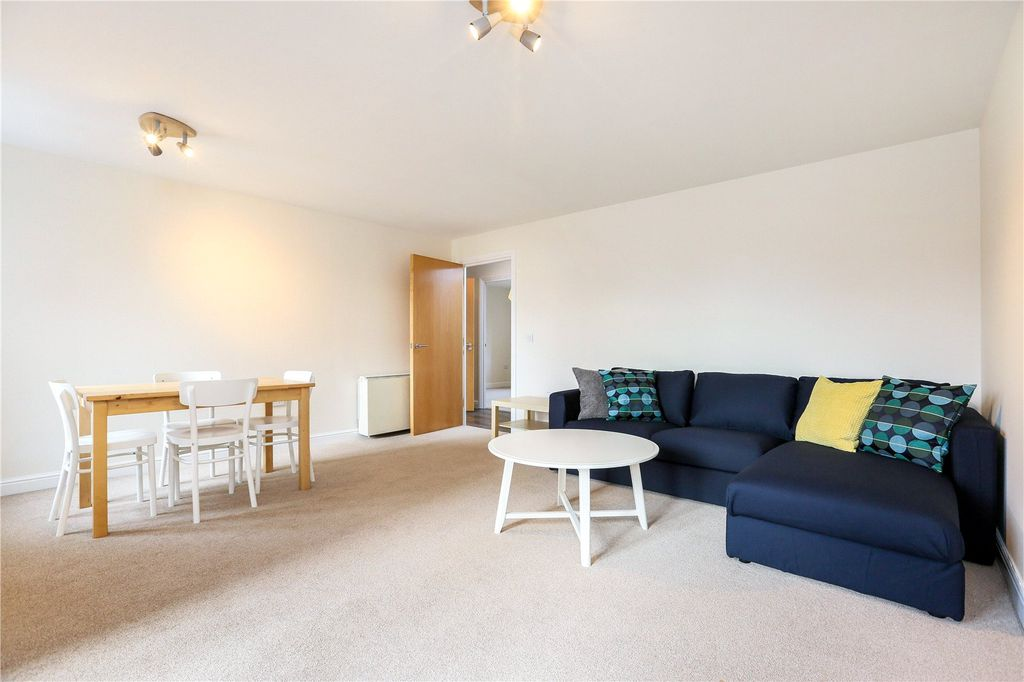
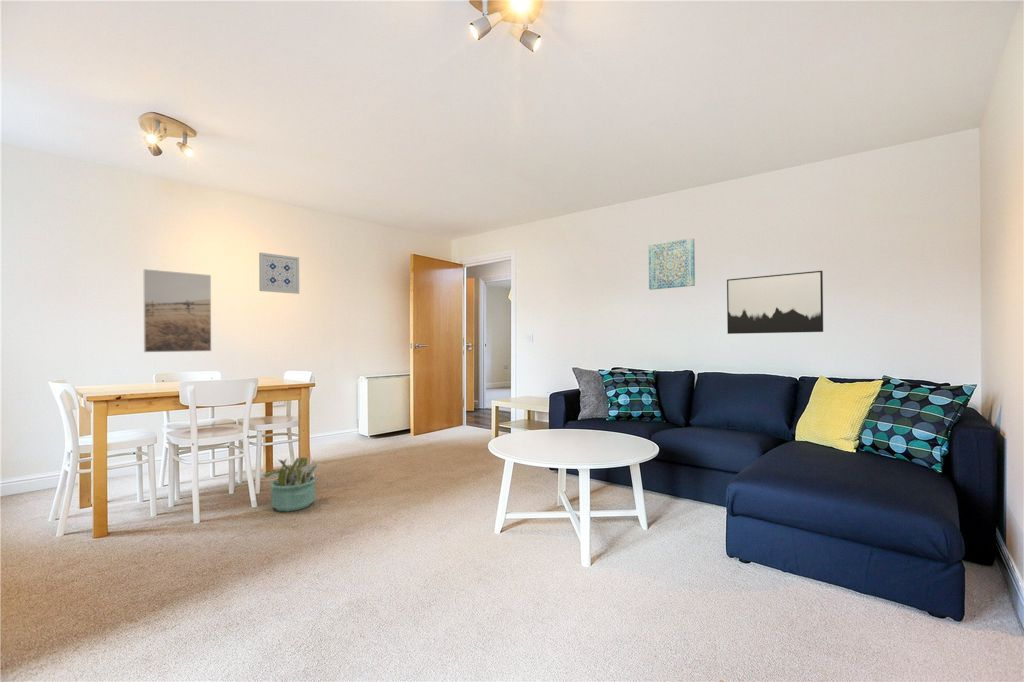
+ wall art (279, 273)
+ decorative plant (292, 482)
+ wall art (772, 304)
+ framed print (178, 312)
+ wall art (671, 264)
